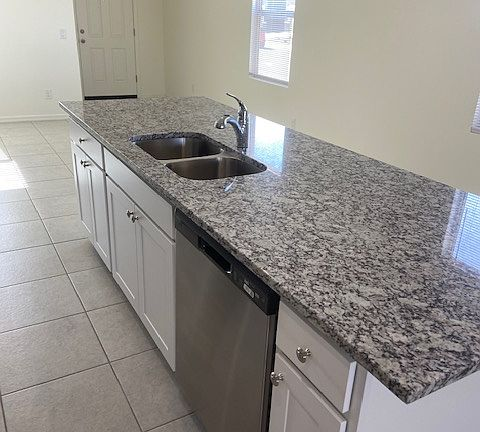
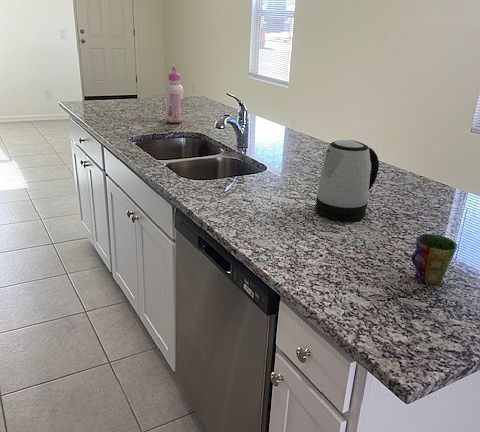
+ glue bottle (174, 95)
+ kettle (350, 177)
+ cup (428, 261)
